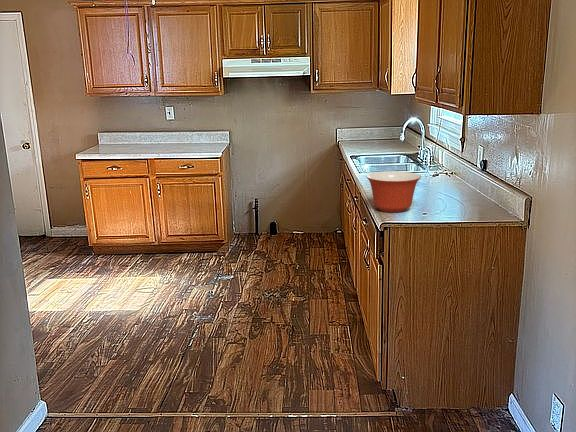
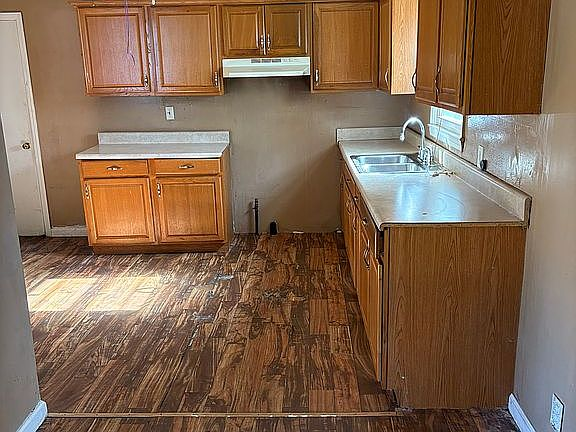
- mixing bowl (392, 192)
